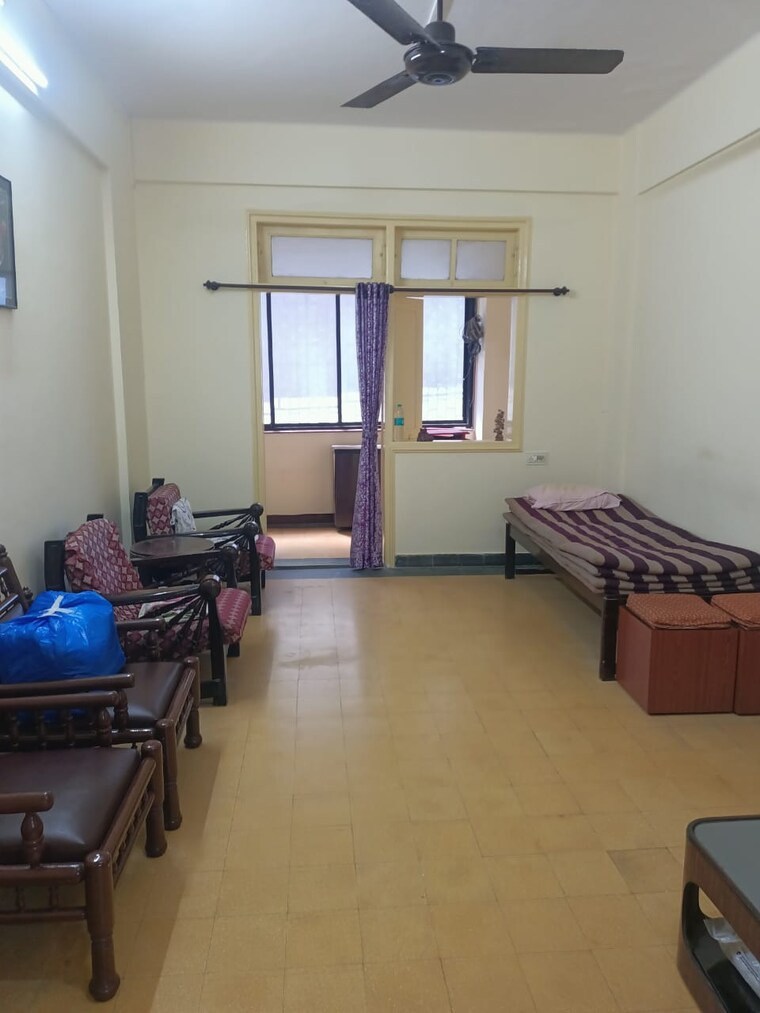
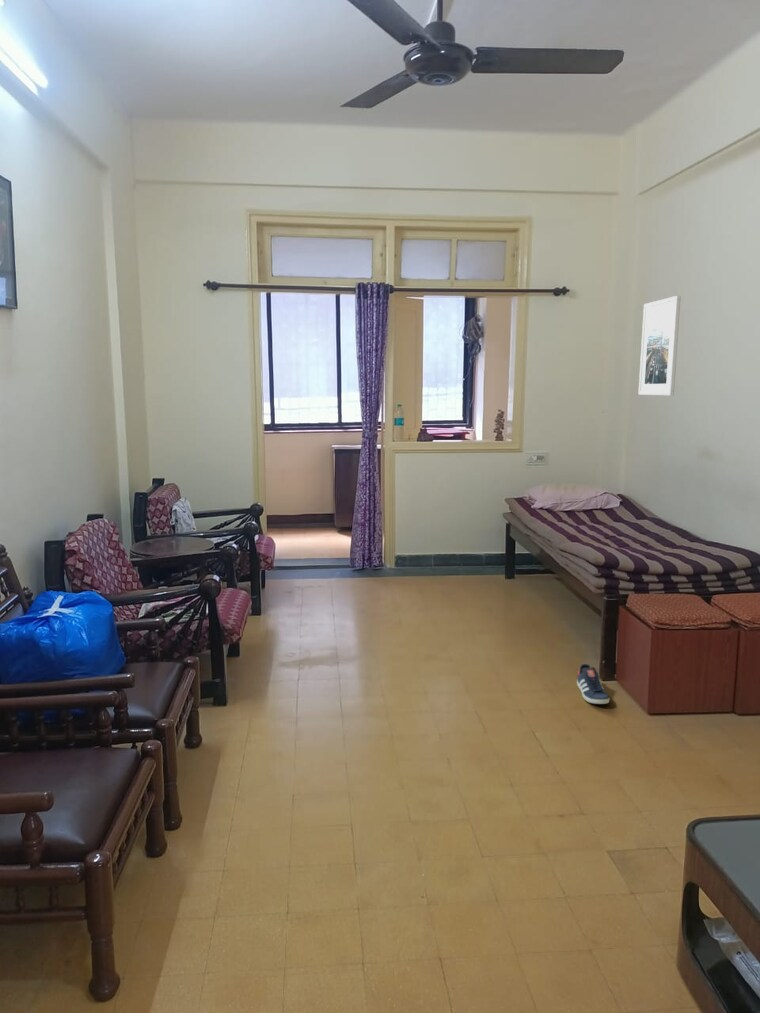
+ sneaker (591, 682)
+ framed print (658, 348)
